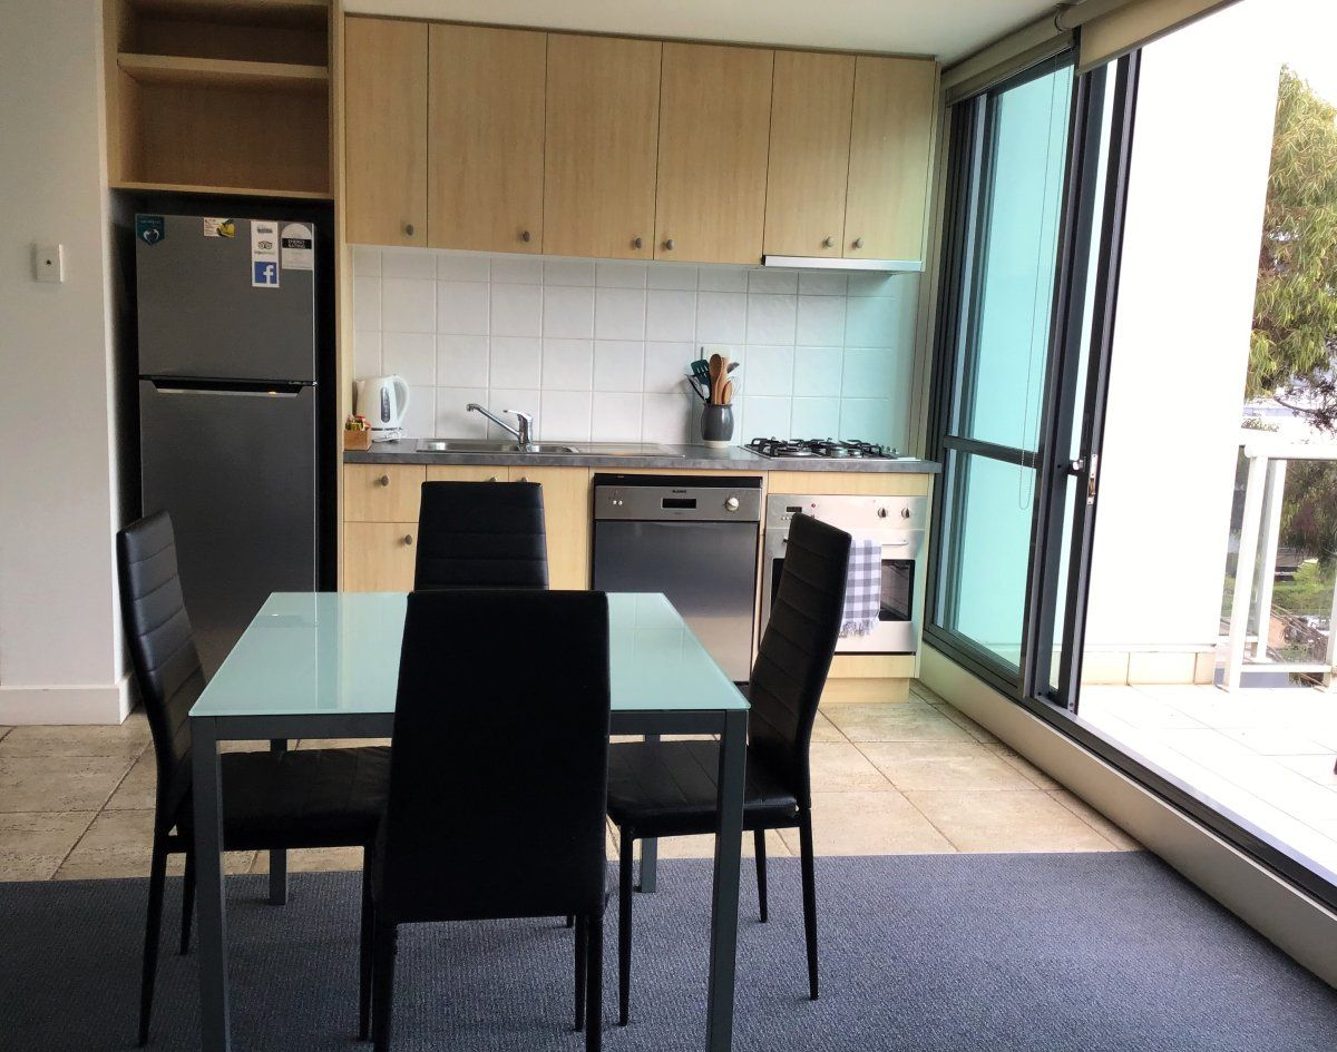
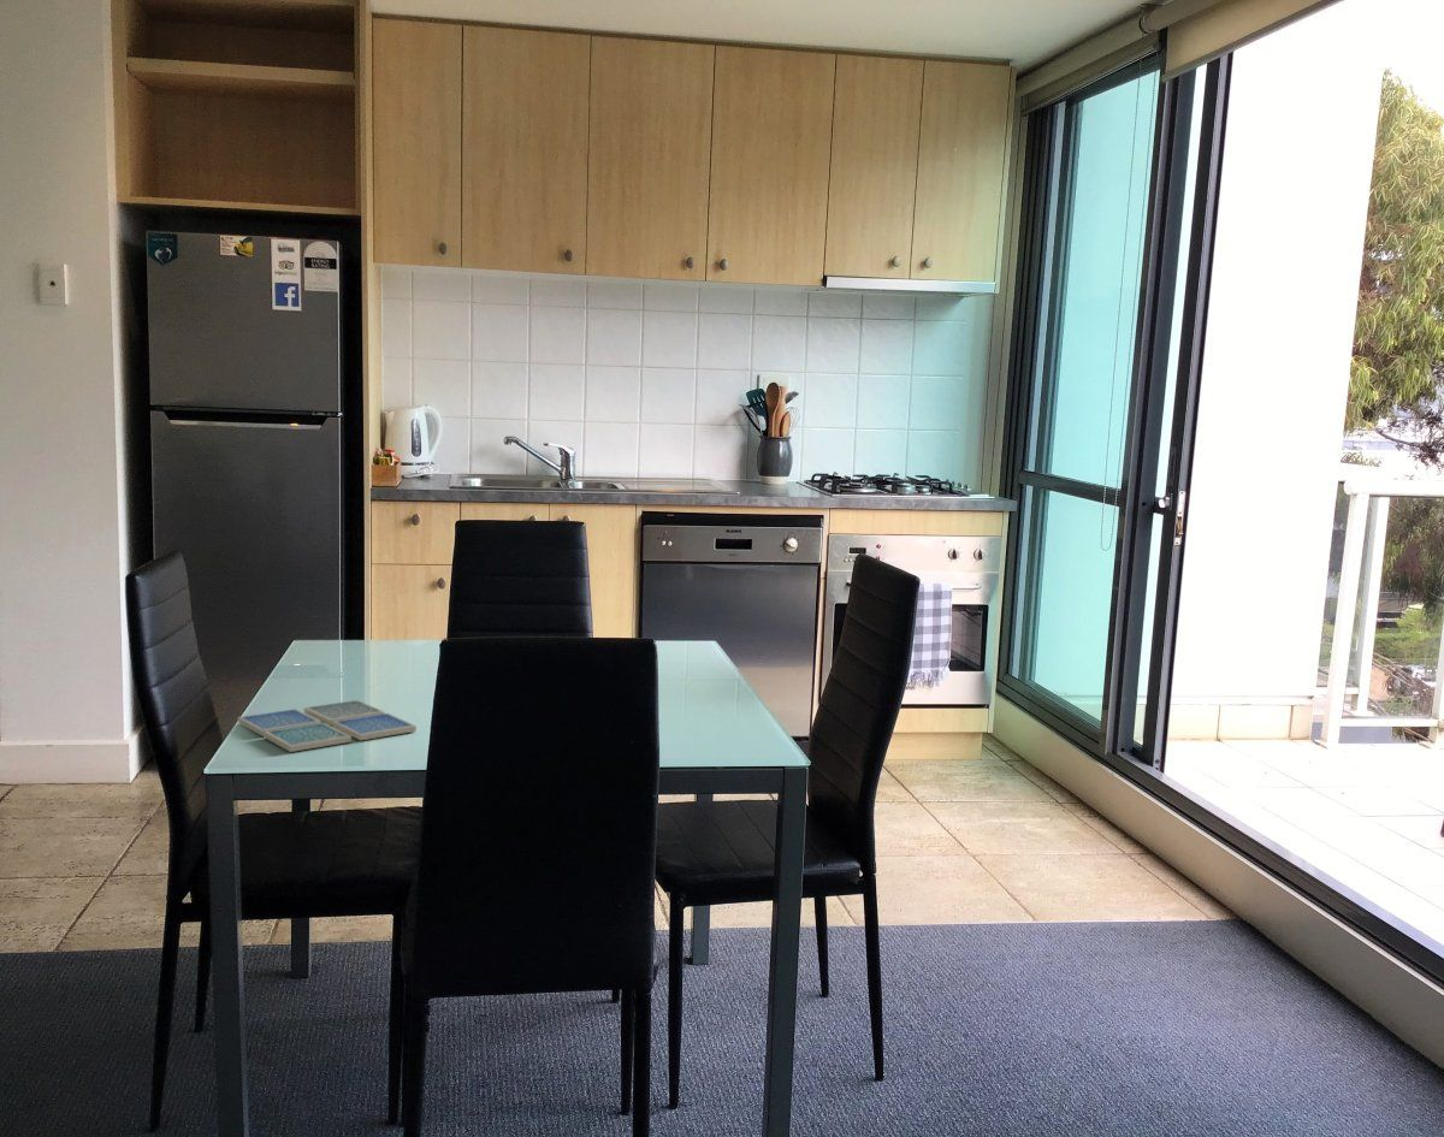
+ drink coaster (326, 723)
